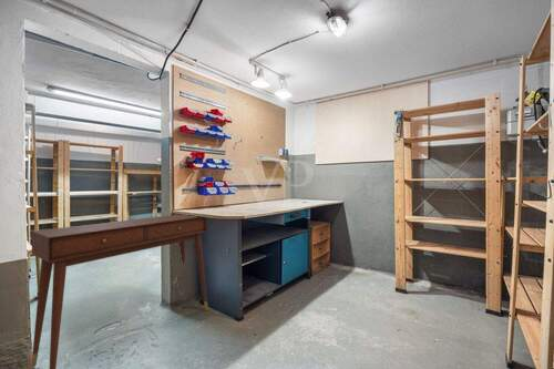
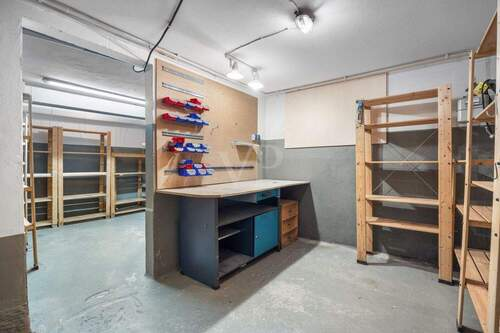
- desk (127, 253)
